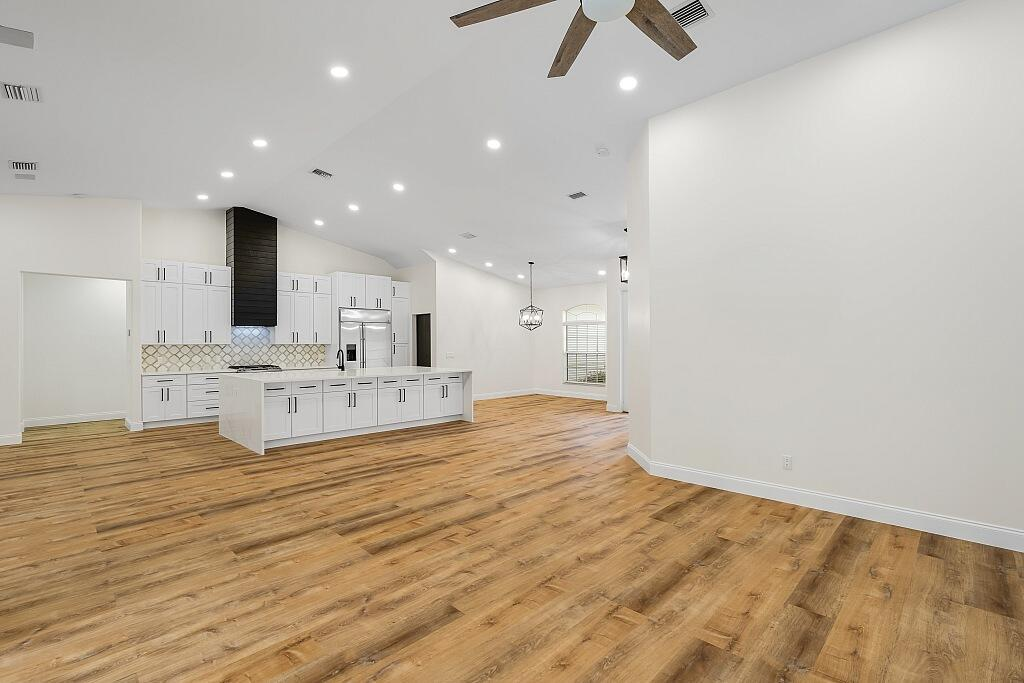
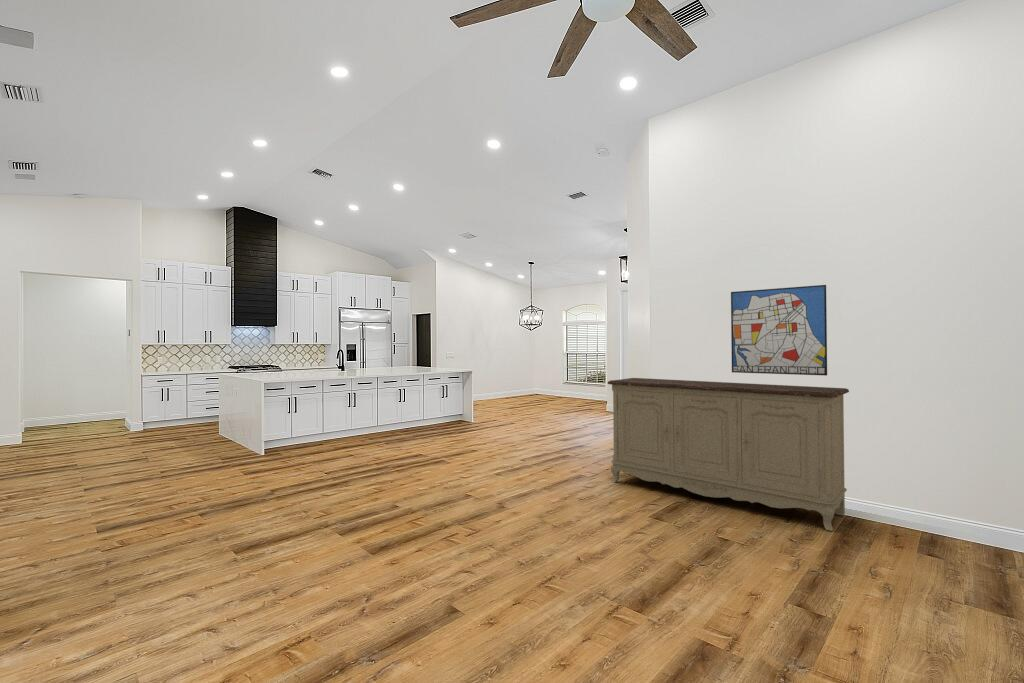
+ sideboard (713, 440)
+ wall art (776, 331)
